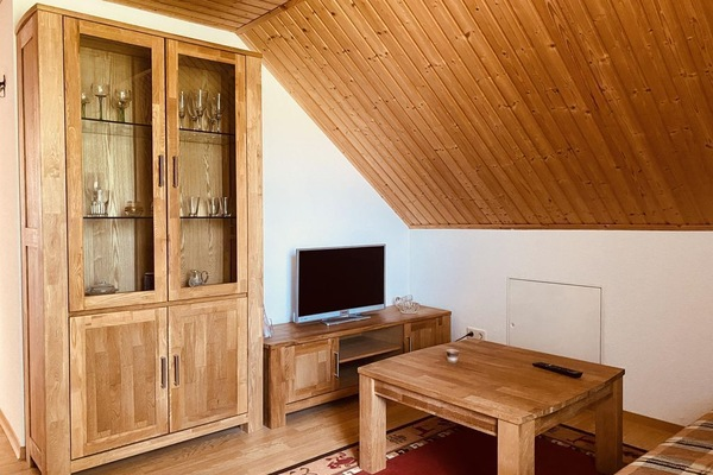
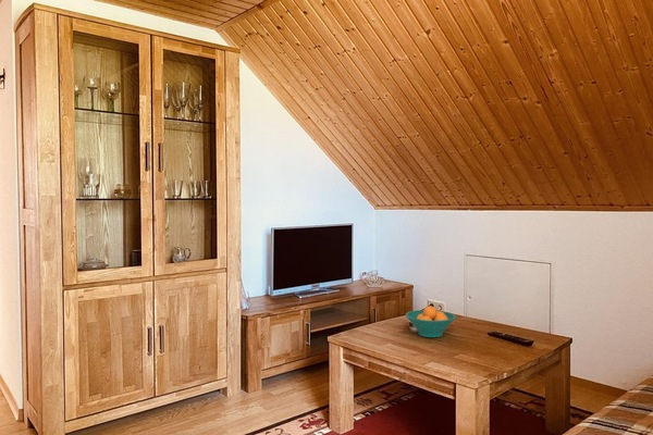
+ fruit bowl (430, 320)
